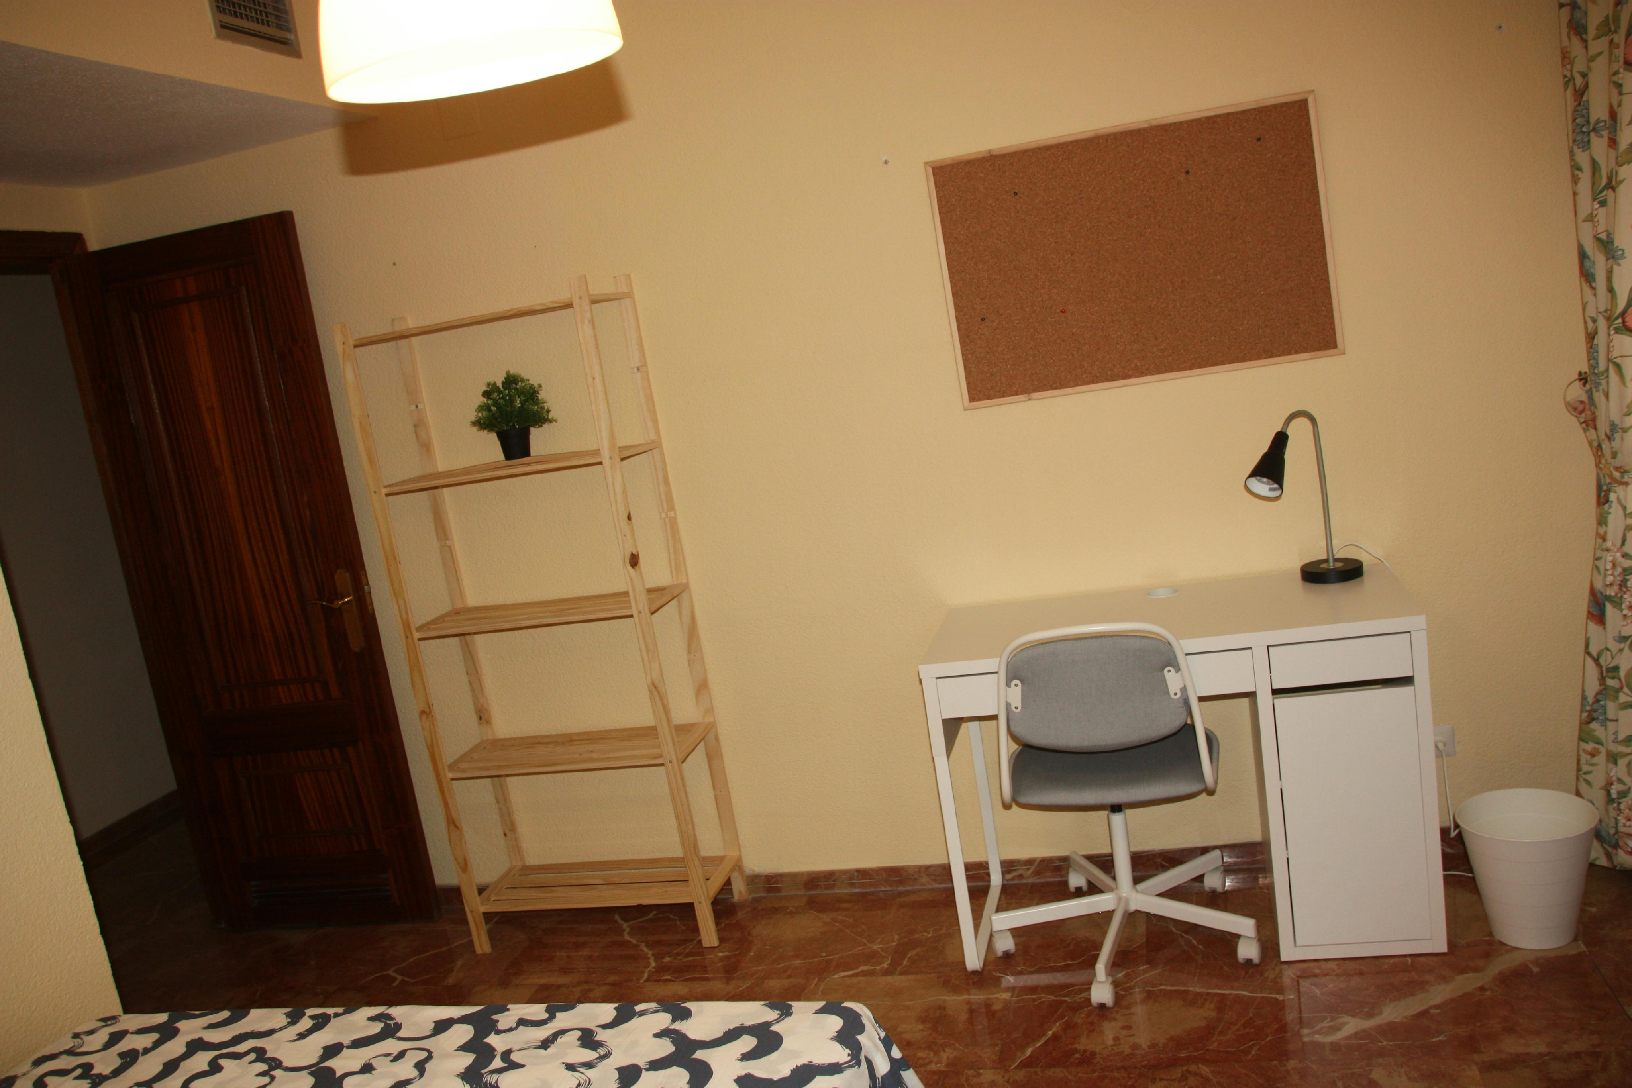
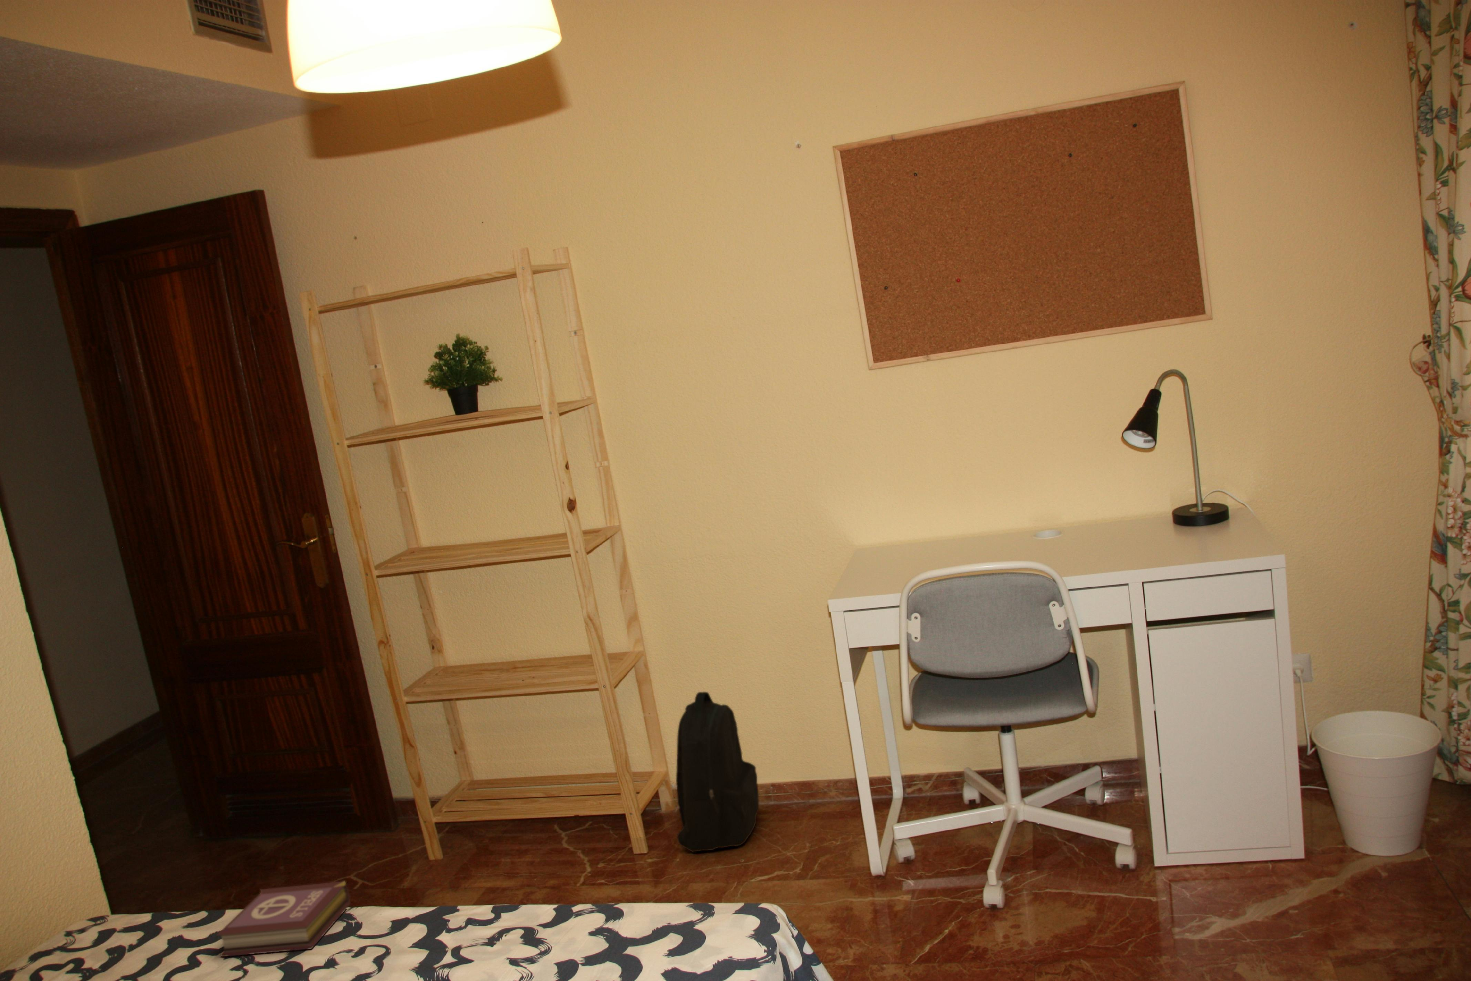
+ backpack (713, 764)
+ book (286, 916)
